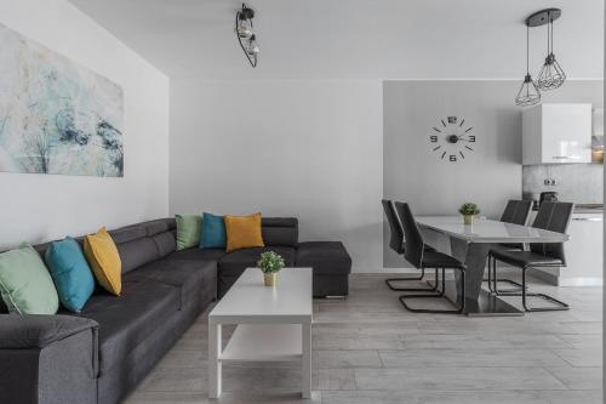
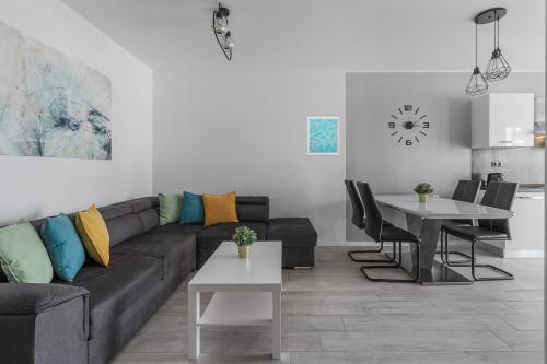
+ wall art (323, 136)
